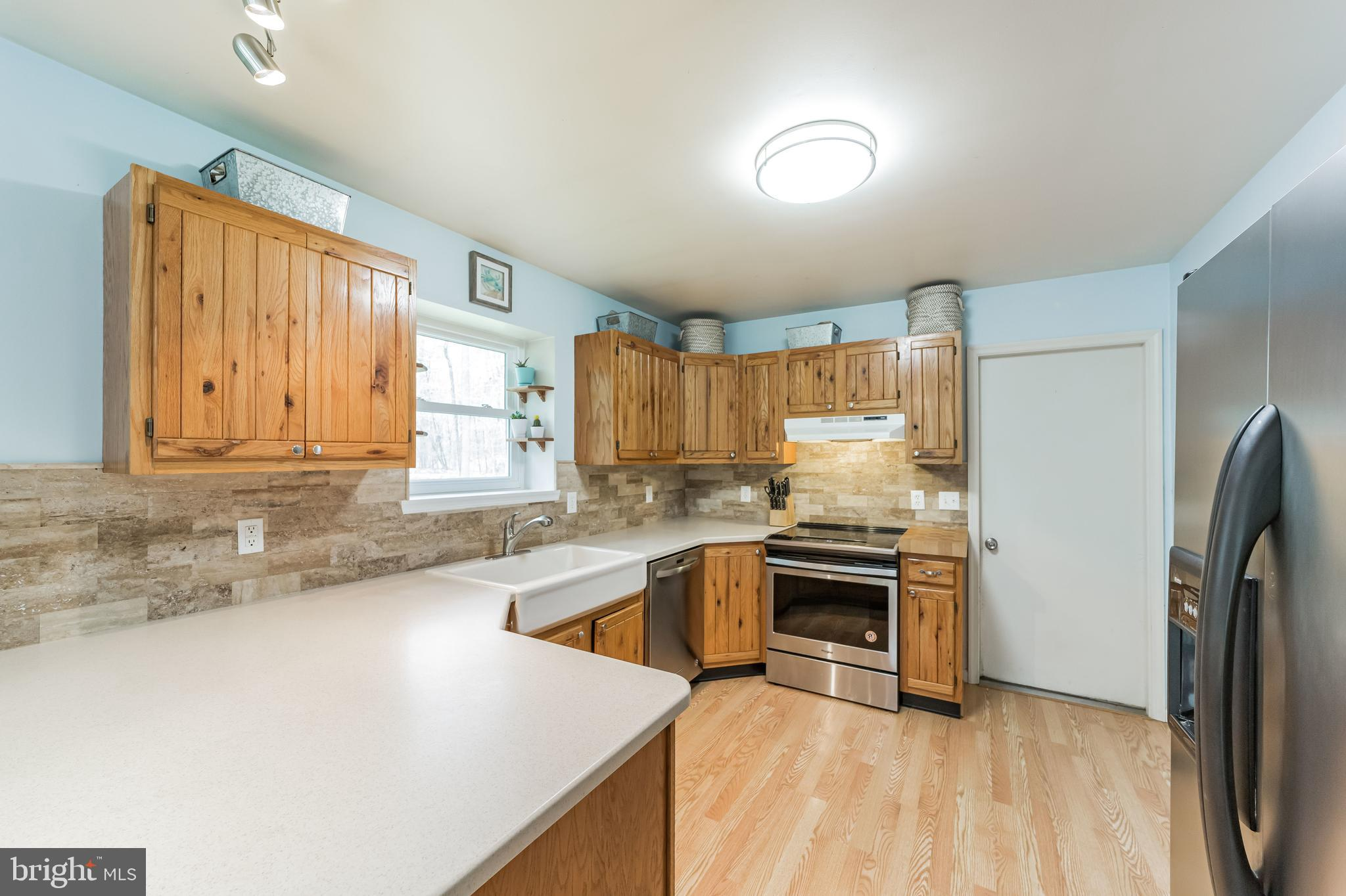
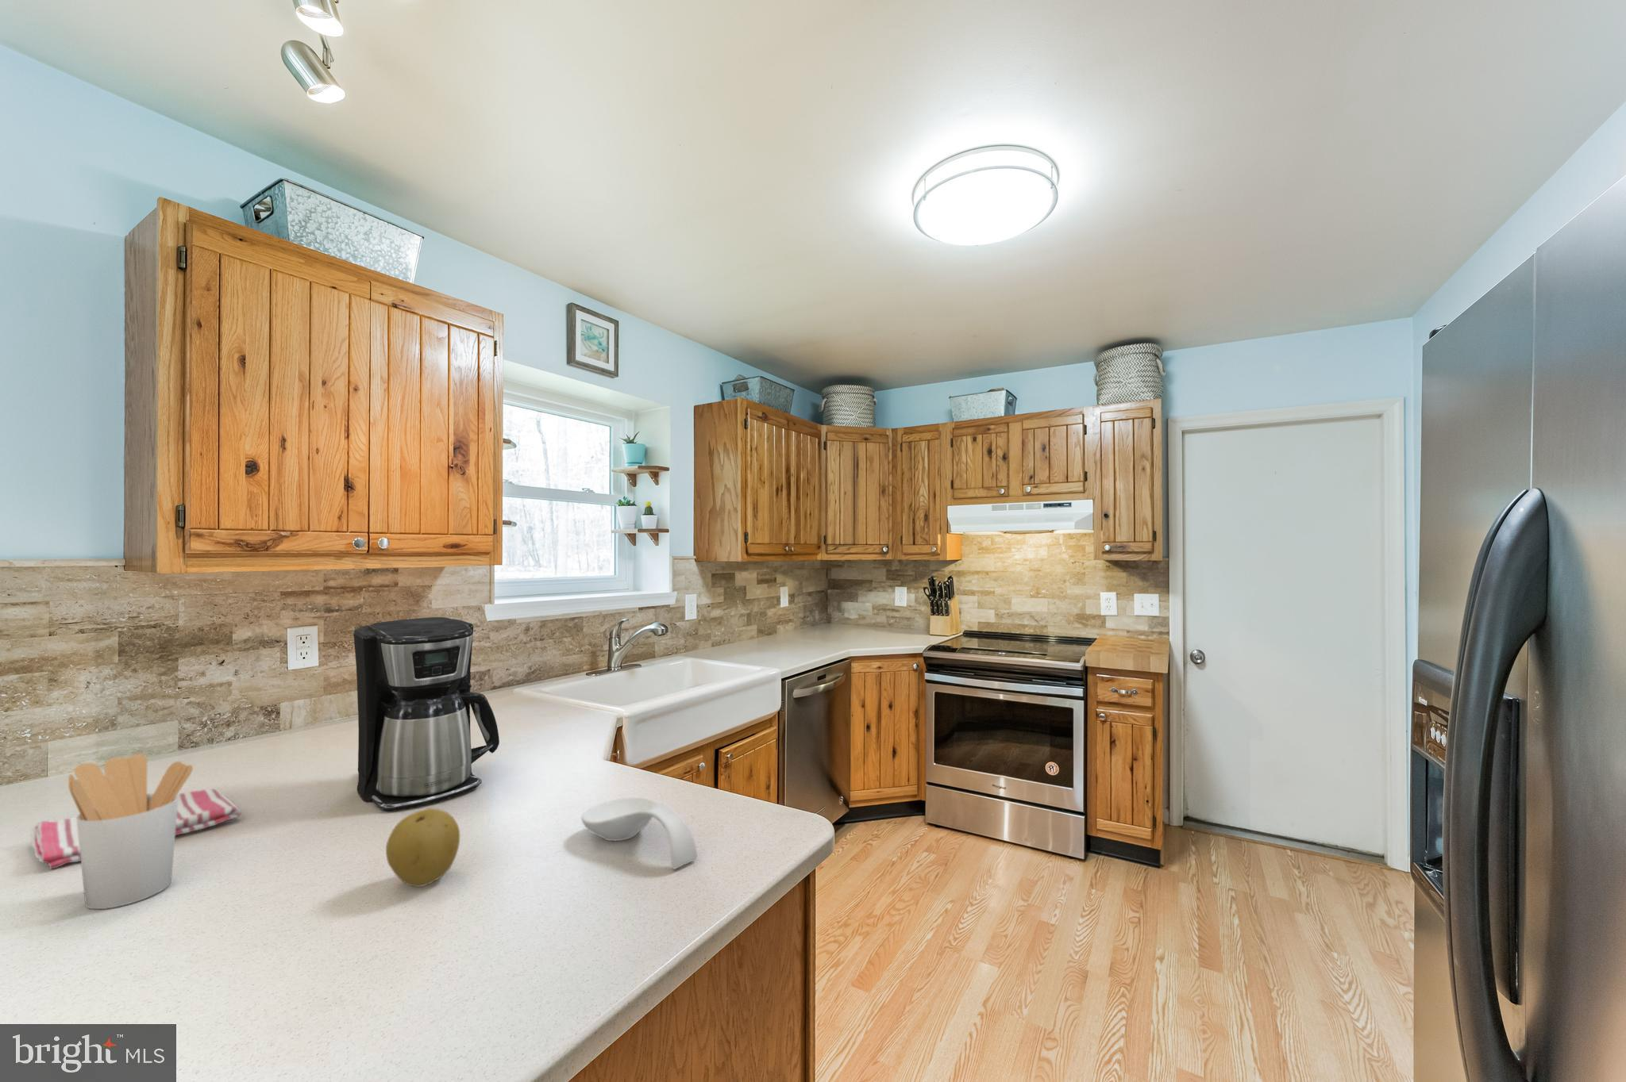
+ fruit (423, 847)
+ utensil holder (123, 825)
+ spoon rest (640, 820)
+ coffee maker (429, 699)
+ dish towel (175, 827)
